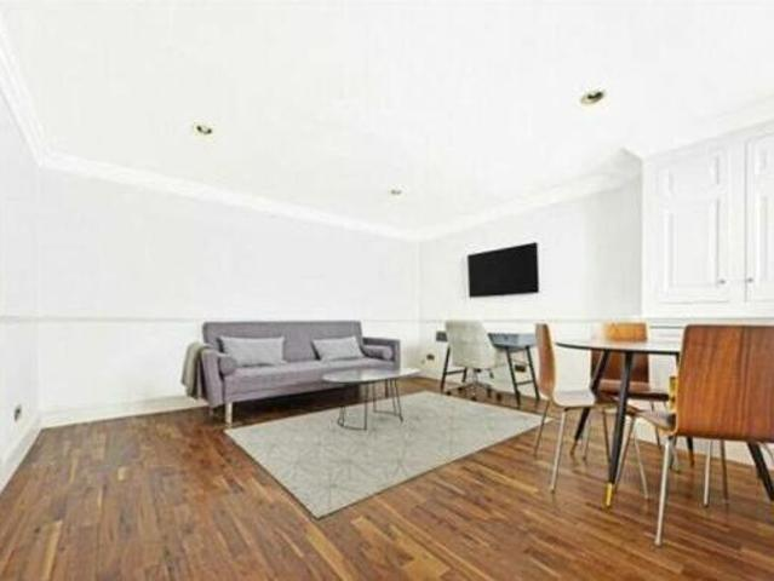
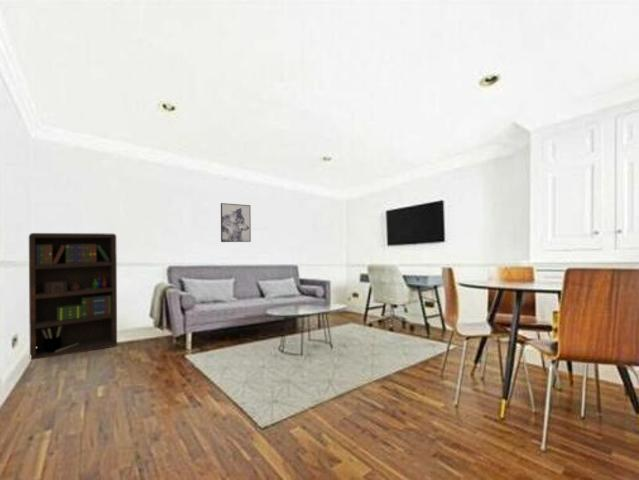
+ wall art (236, 223)
+ bookcase (75, 291)
